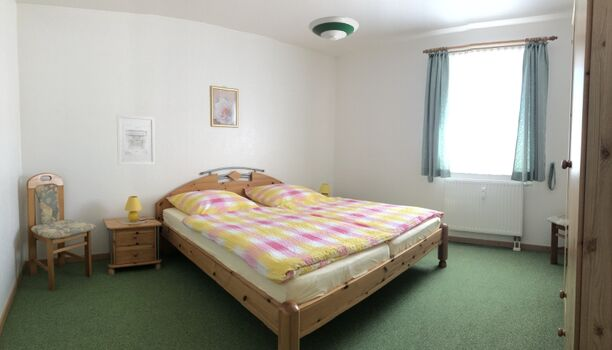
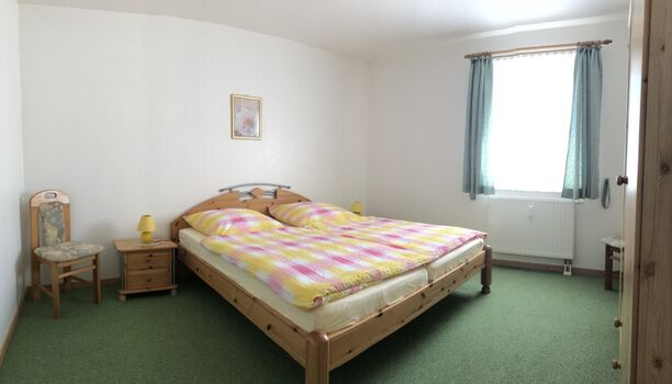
- wall art (136, 140)
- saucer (333, 32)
